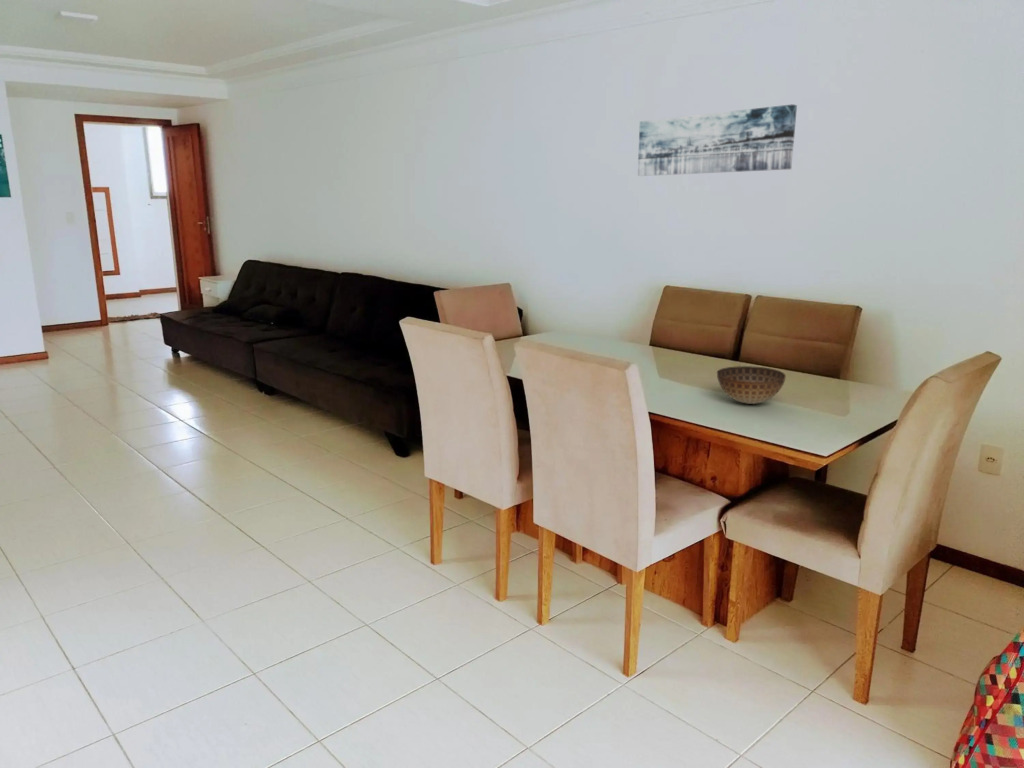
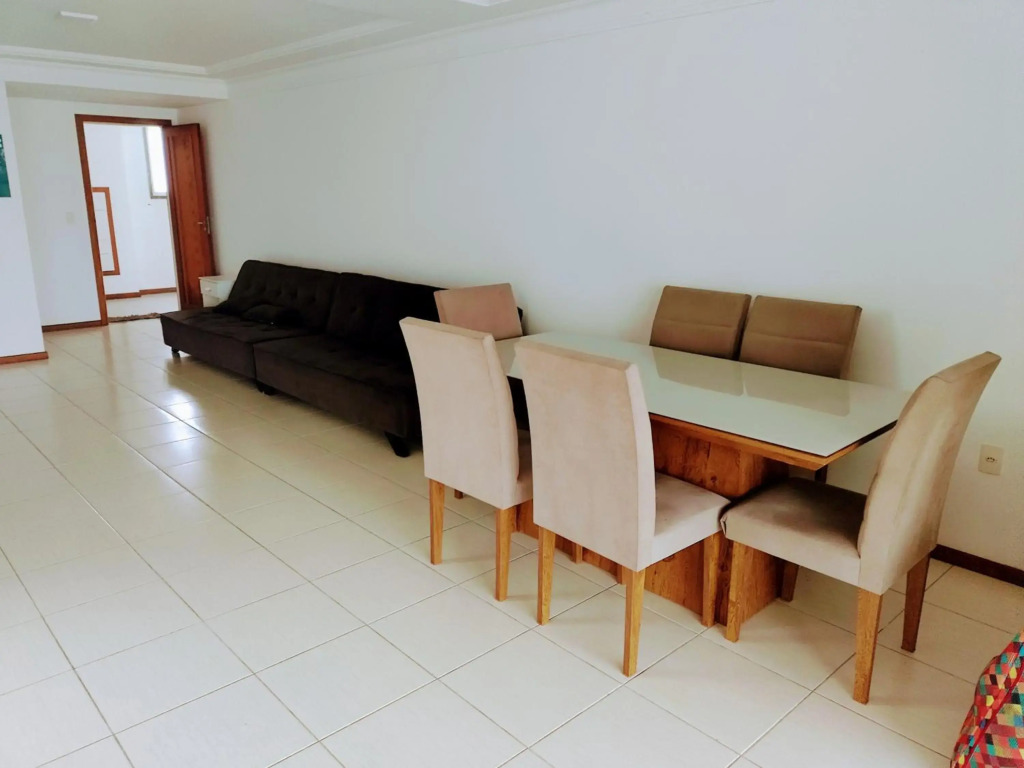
- bowl (749, 387)
- wall art (710, 143)
